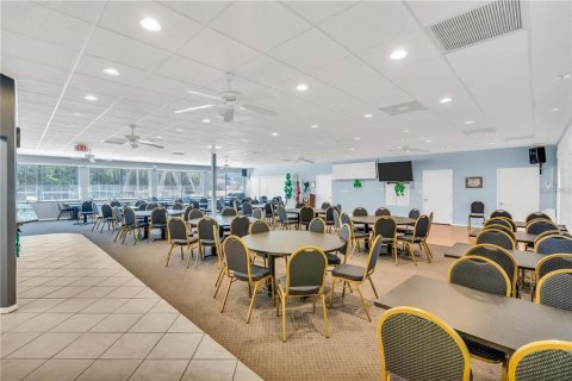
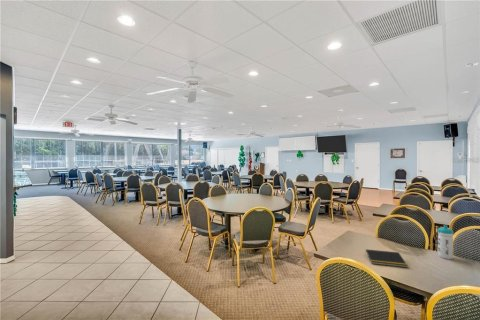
+ water bottle (445, 241)
+ notepad (385, 257)
